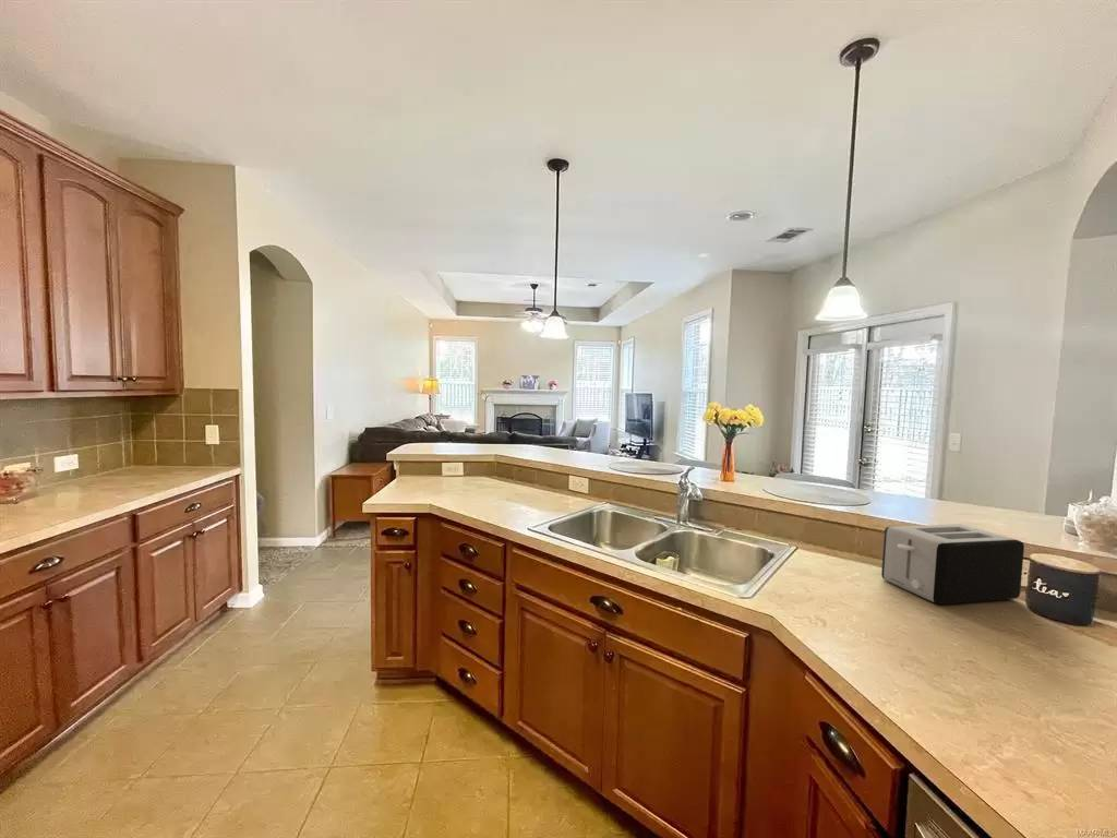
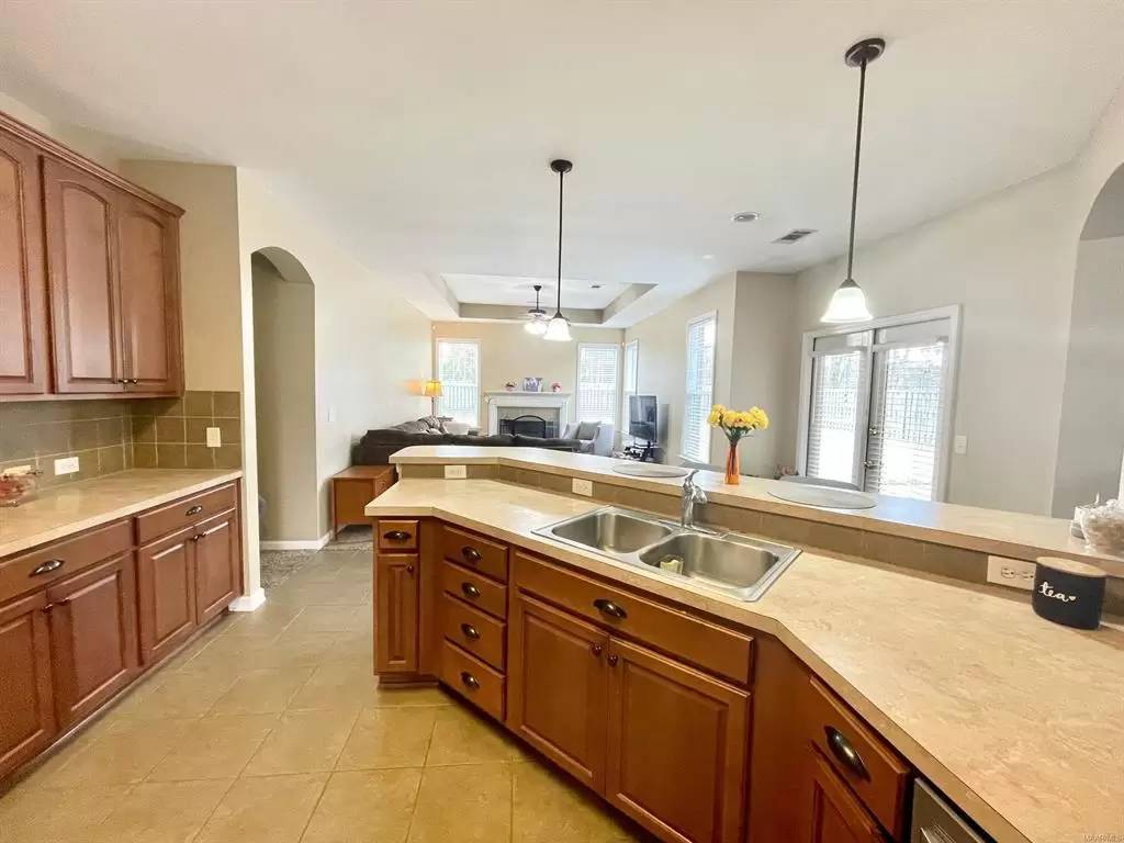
- toaster (949, 561)
